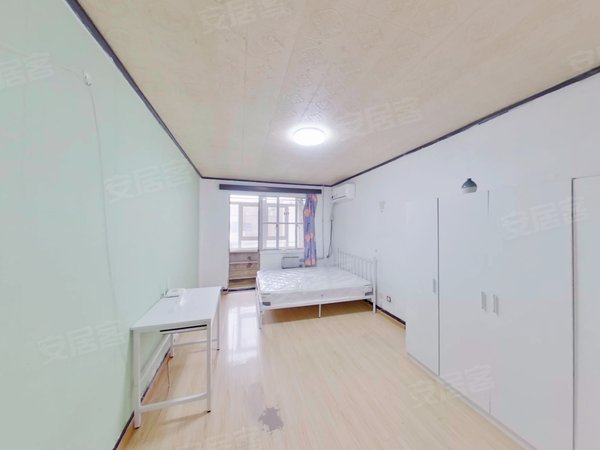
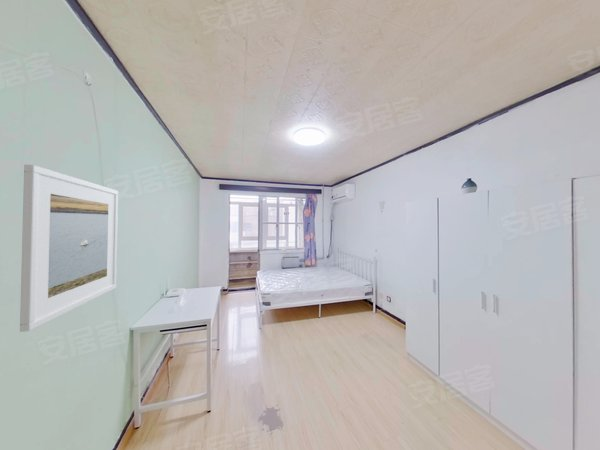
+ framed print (82, 242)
